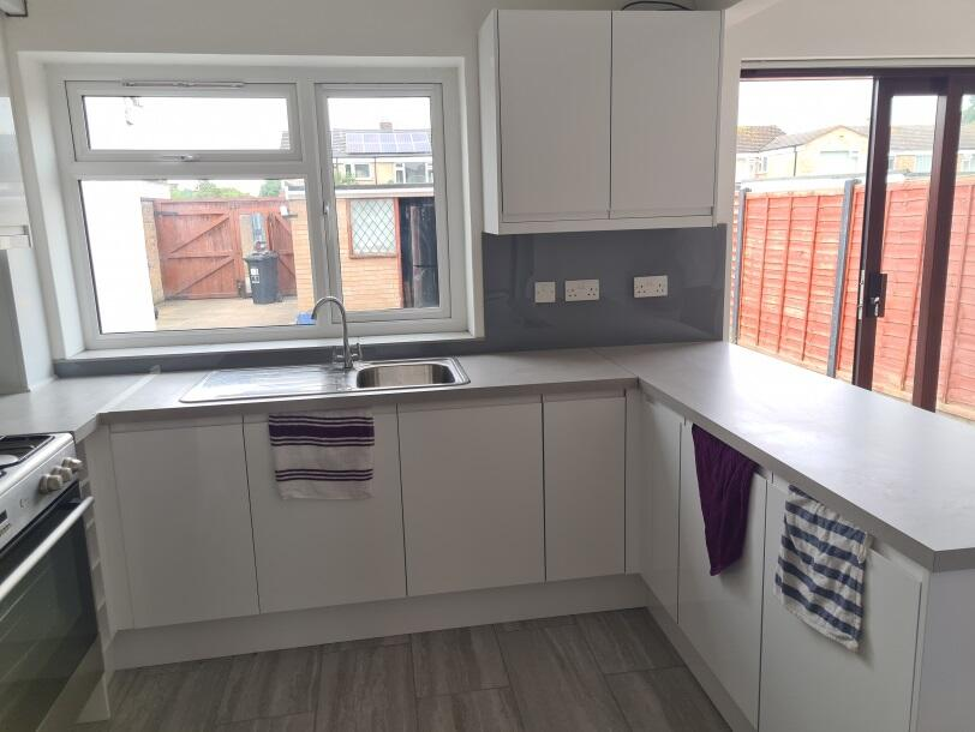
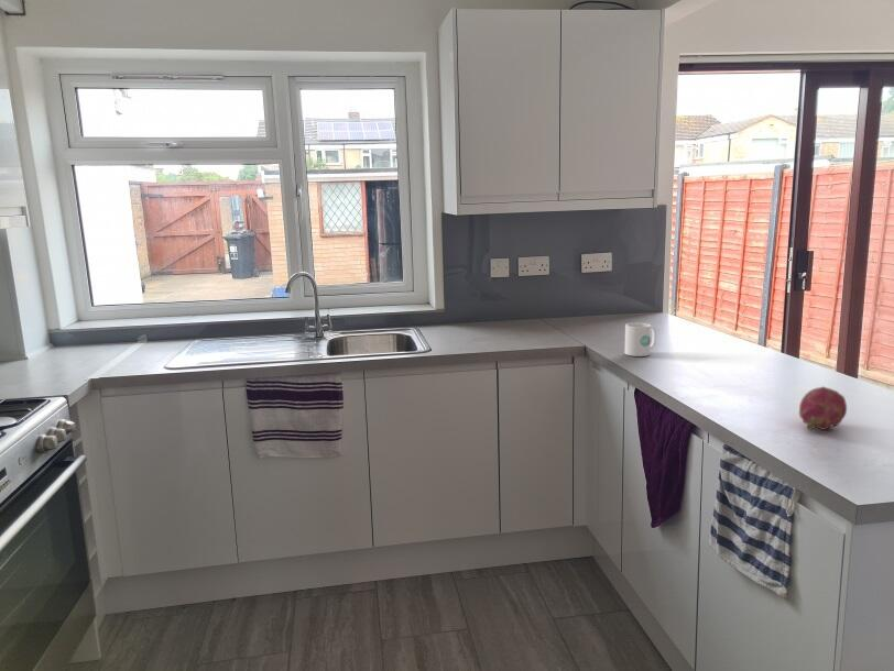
+ fruit (821, 406)
+ mug (641, 338)
